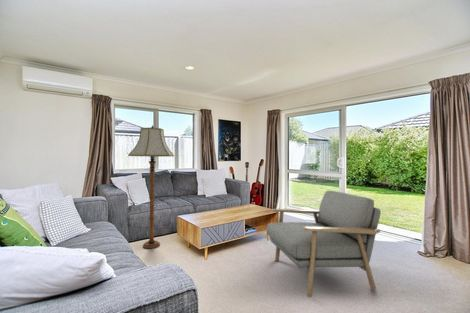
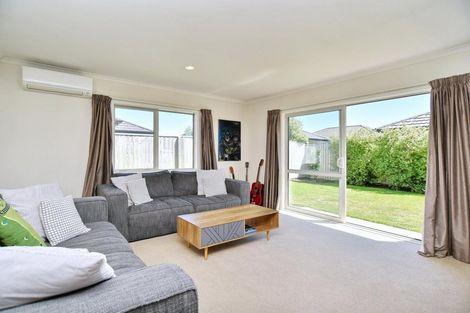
- floor lamp (151, 184)
- armchair (317, 233)
